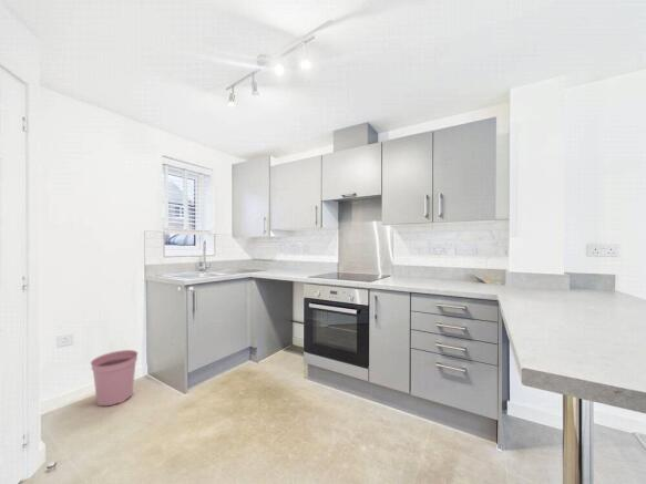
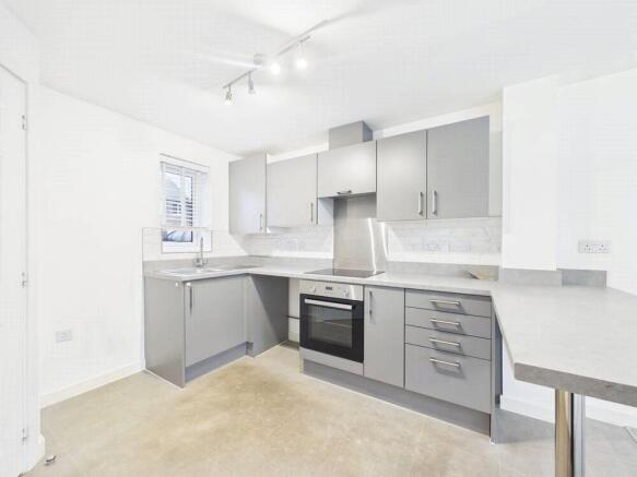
- plant pot (115, 378)
